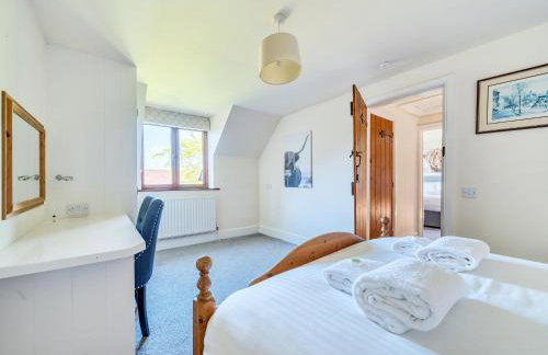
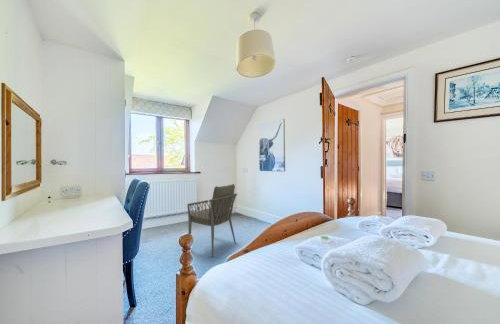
+ armchair (213, 215)
